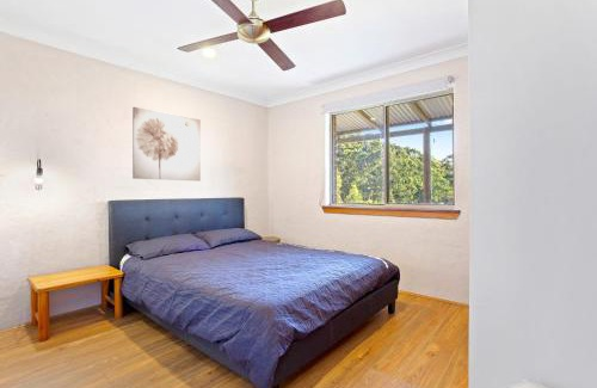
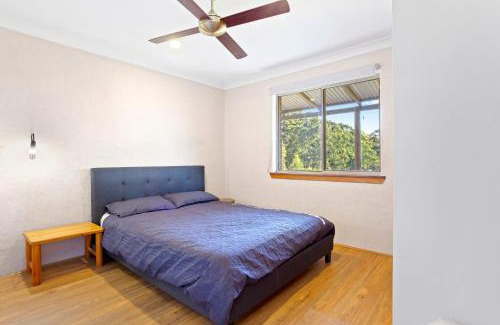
- wall art (168, 147)
